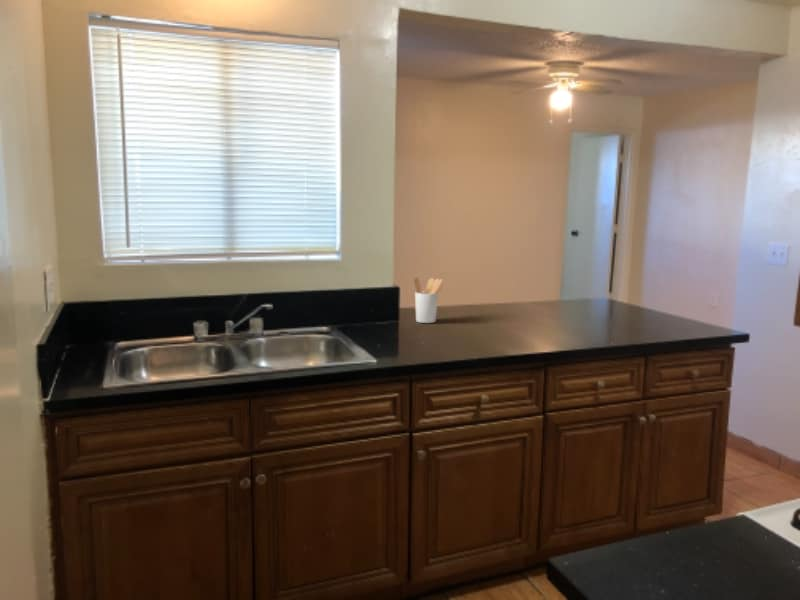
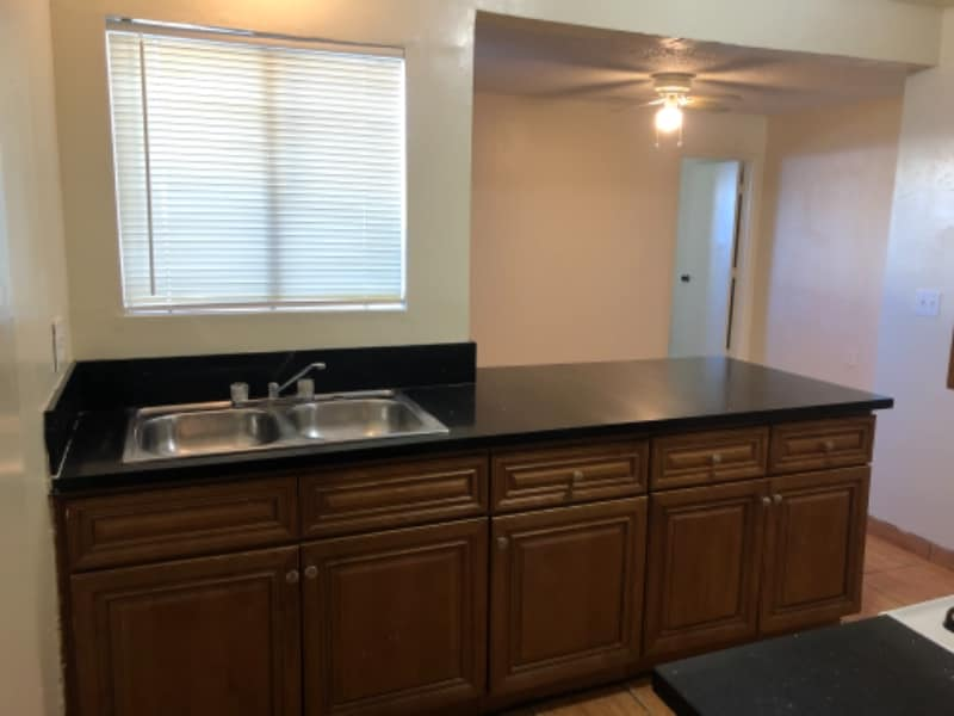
- utensil holder (429, 299)
